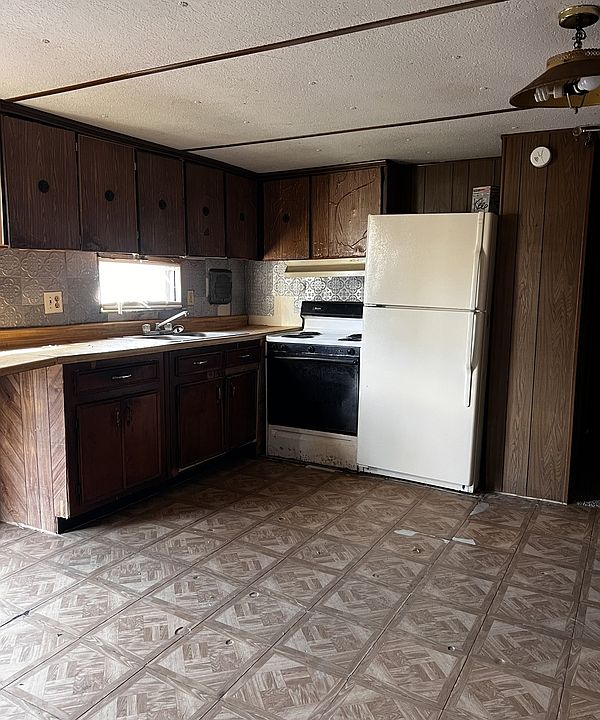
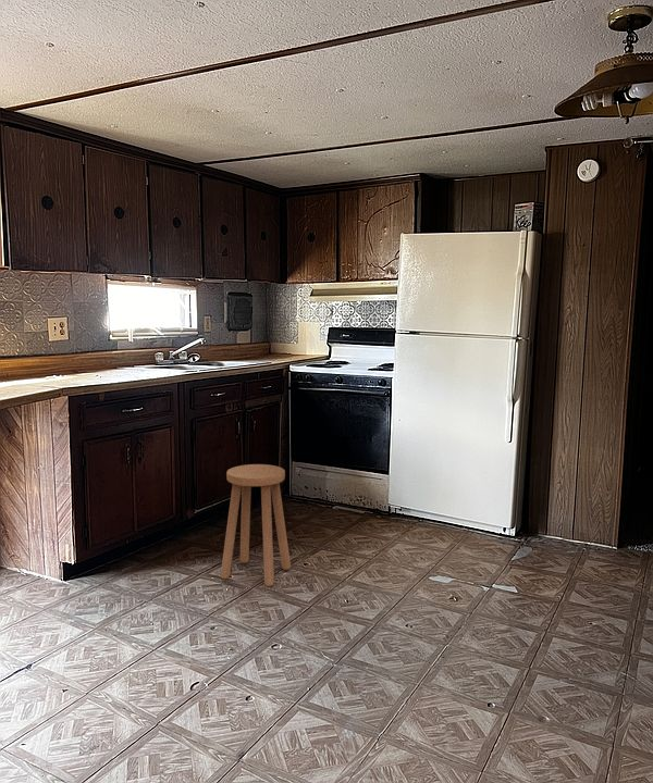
+ stool (249, 522)
